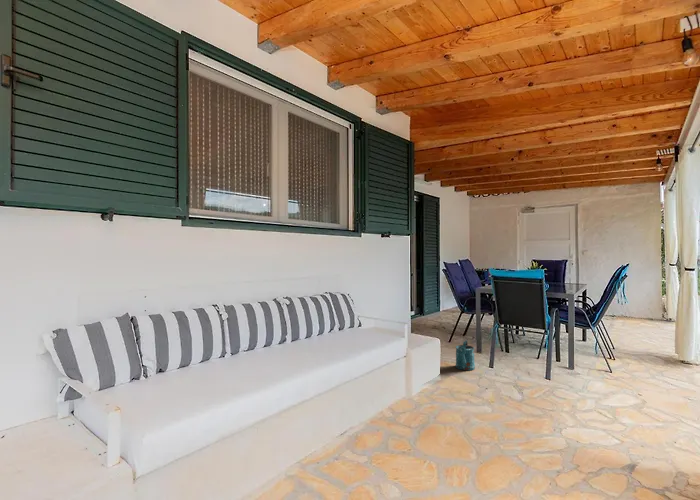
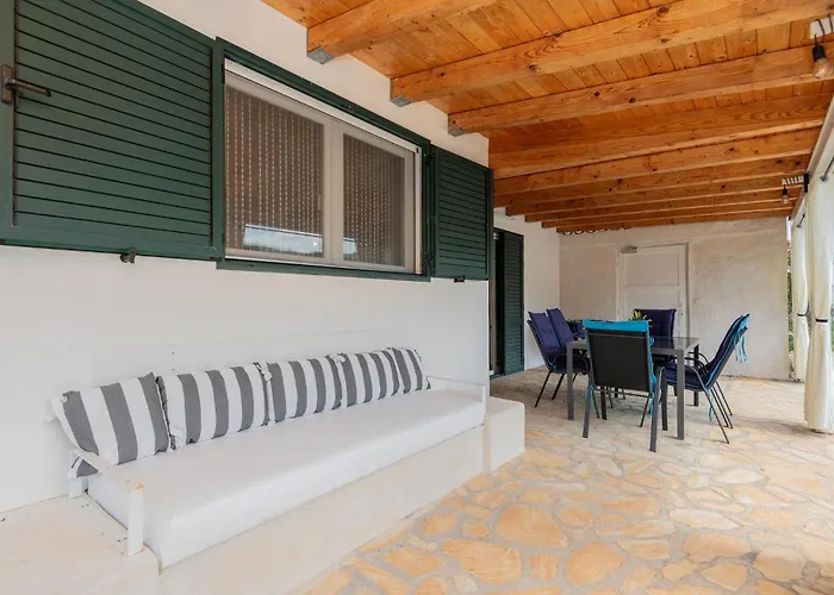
- watering can (464, 355)
